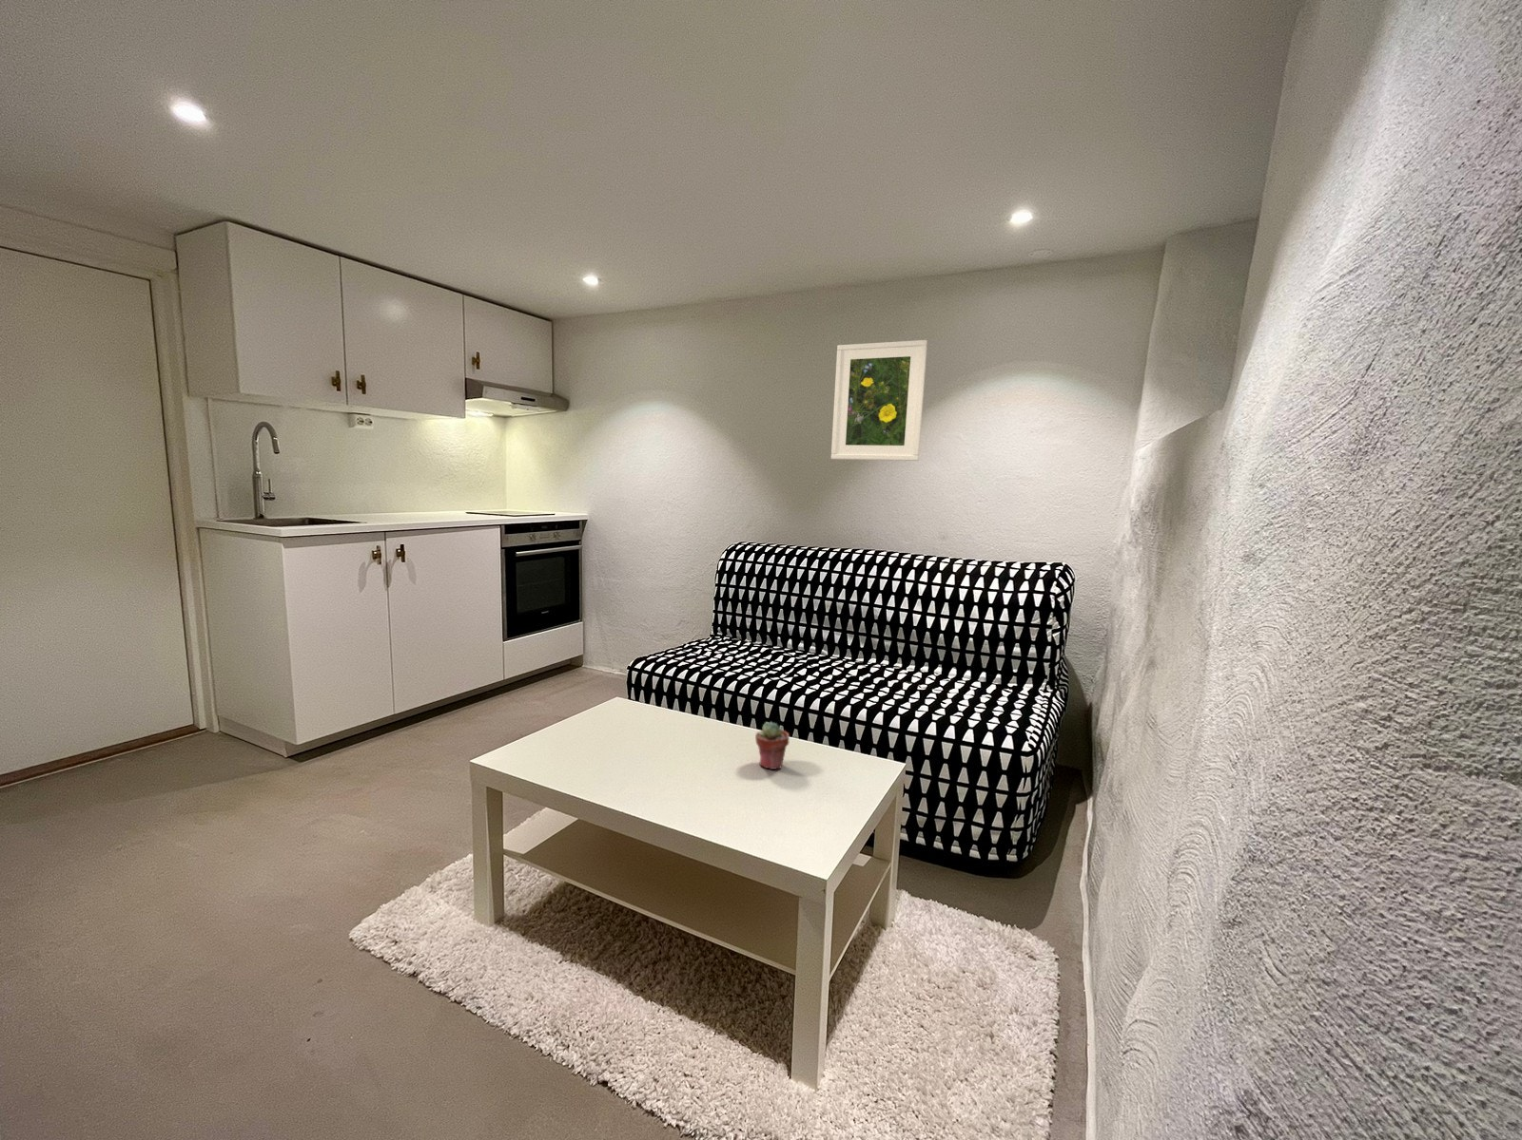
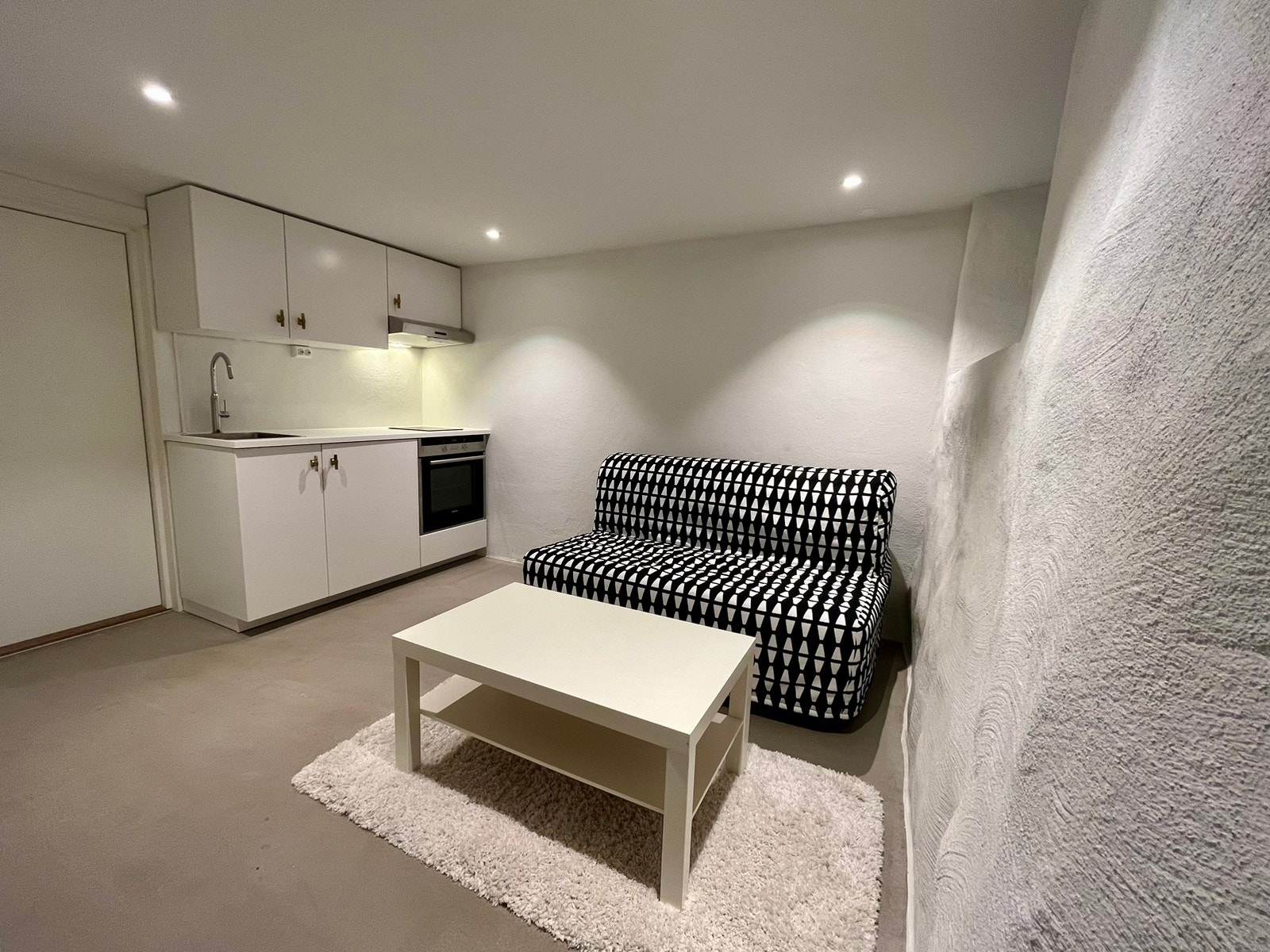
- potted succulent (772, 742)
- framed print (877, 402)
